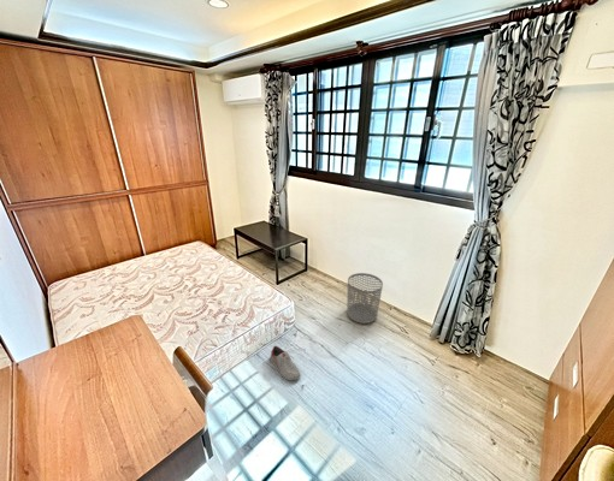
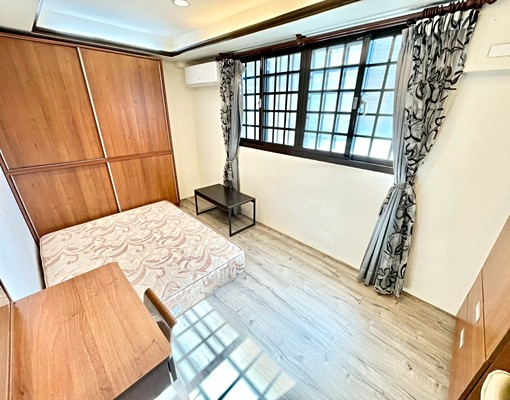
- shoe (284, 361)
- waste bin (362, 298)
